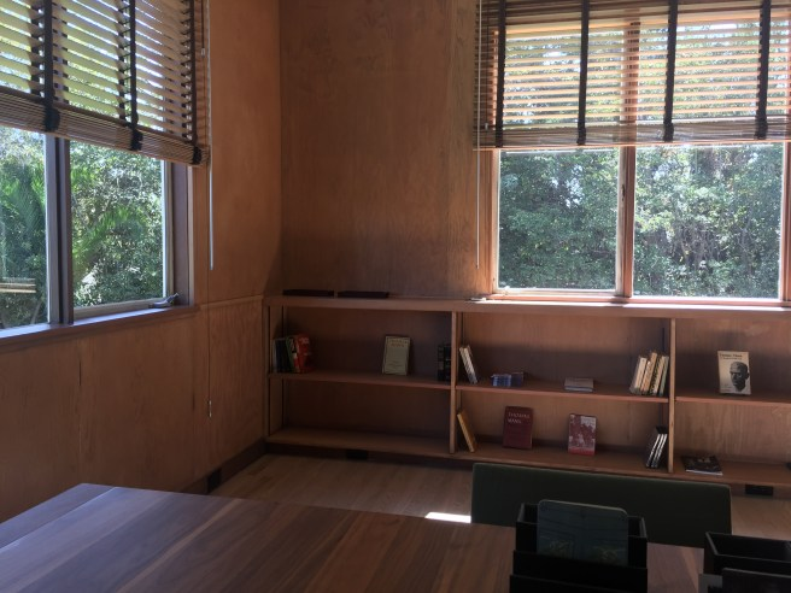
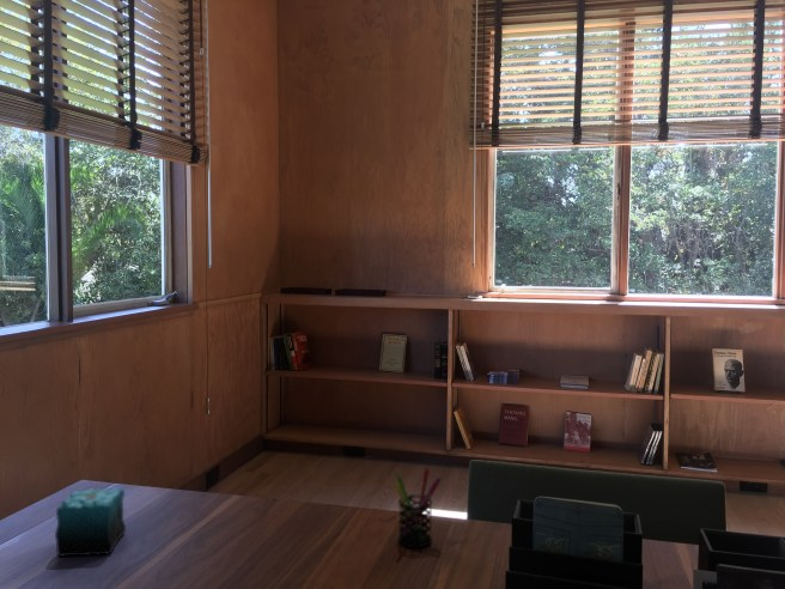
+ candle (91, 510)
+ pen holder (413, 504)
